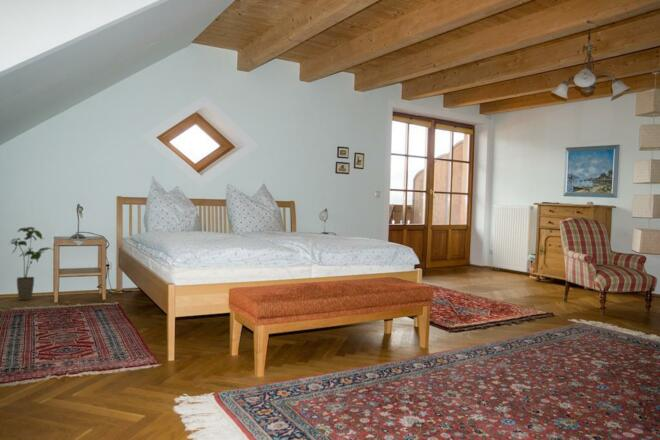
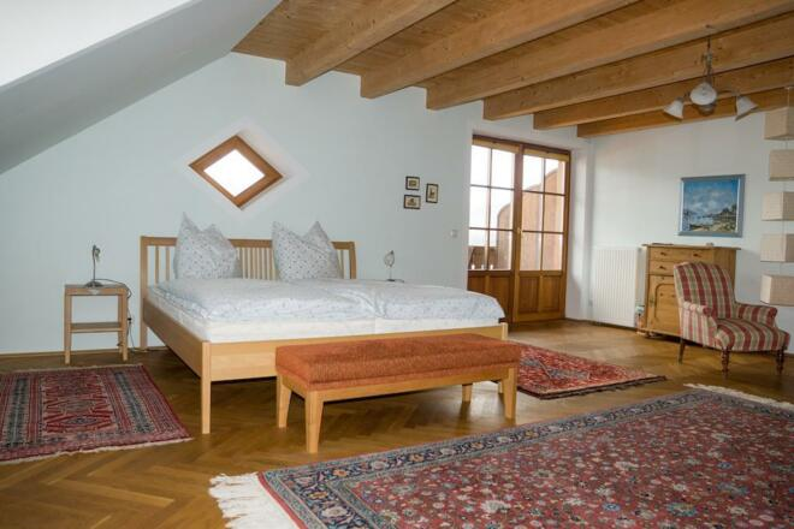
- house plant (31, 263)
